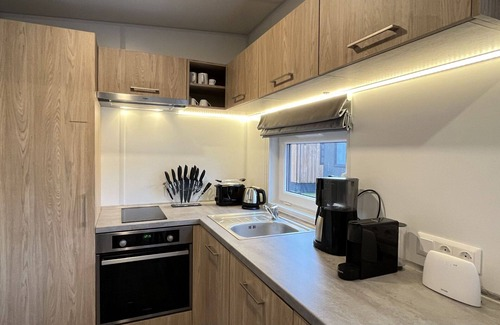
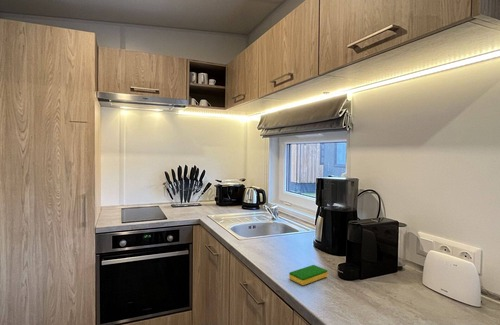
+ dish sponge (308, 274)
